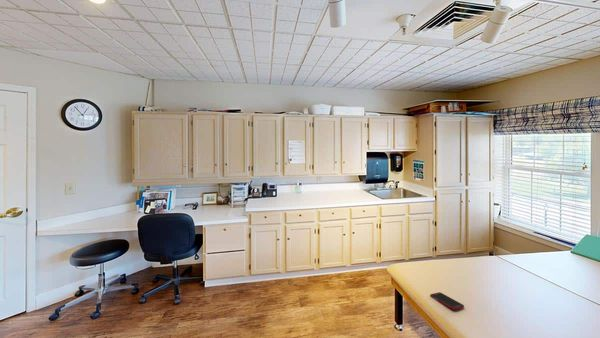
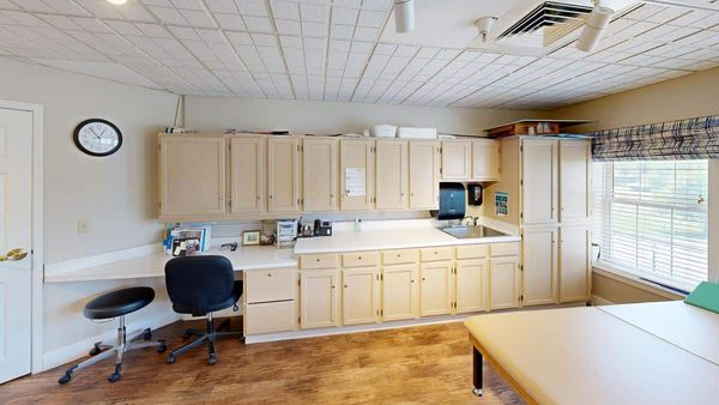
- cell phone (446, 300)
